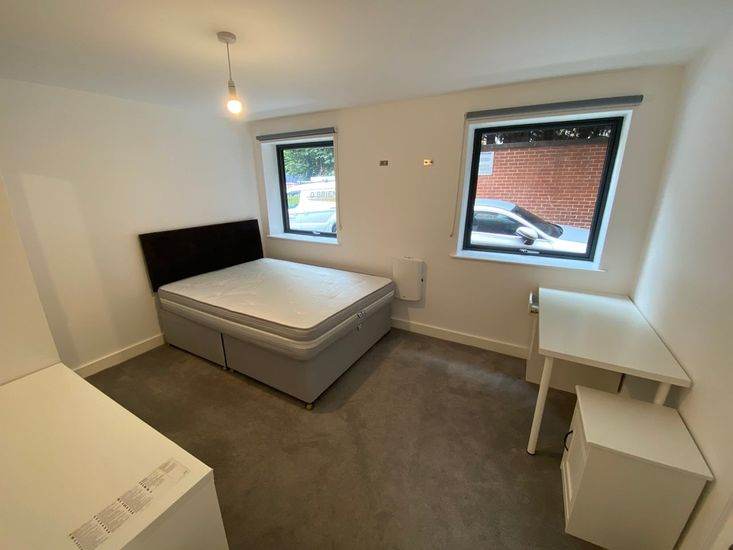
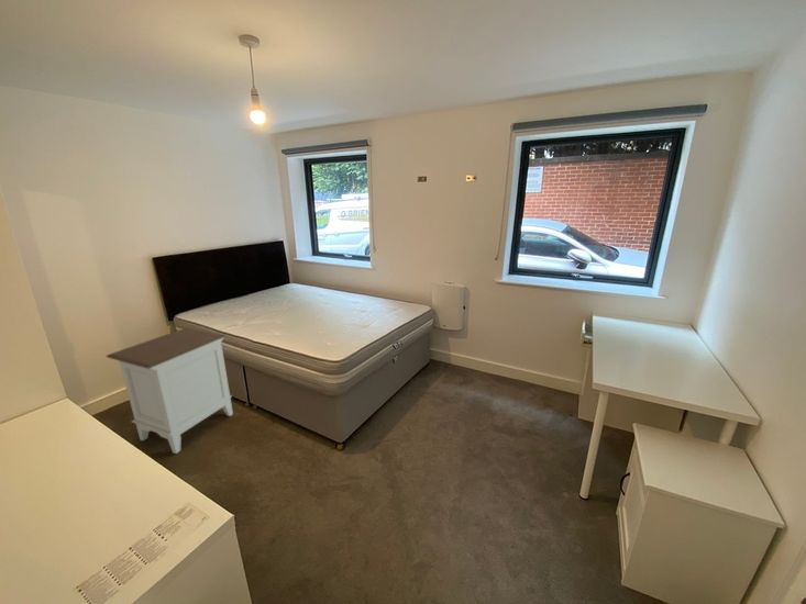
+ nightstand (178, 385)
